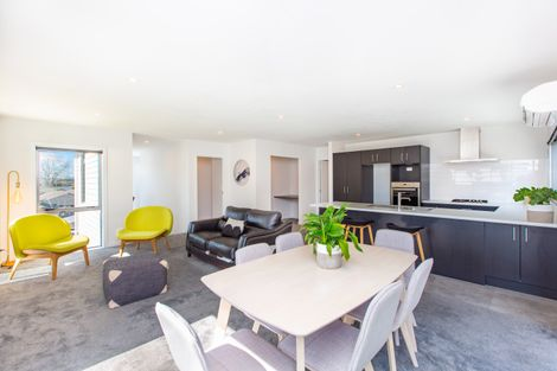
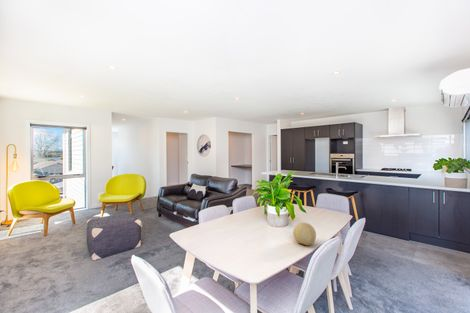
+ decorative ball (304, 233)
